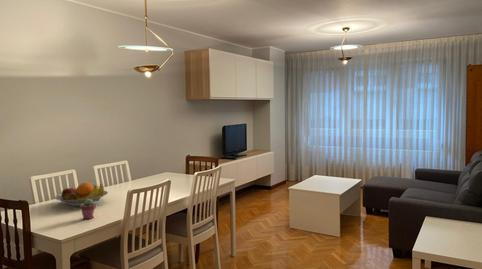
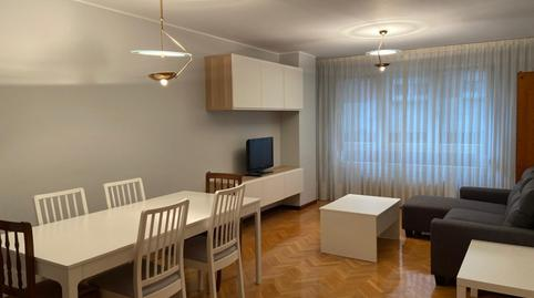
- fruit bowl (82, 192)
- potted succulent (88, 208)
